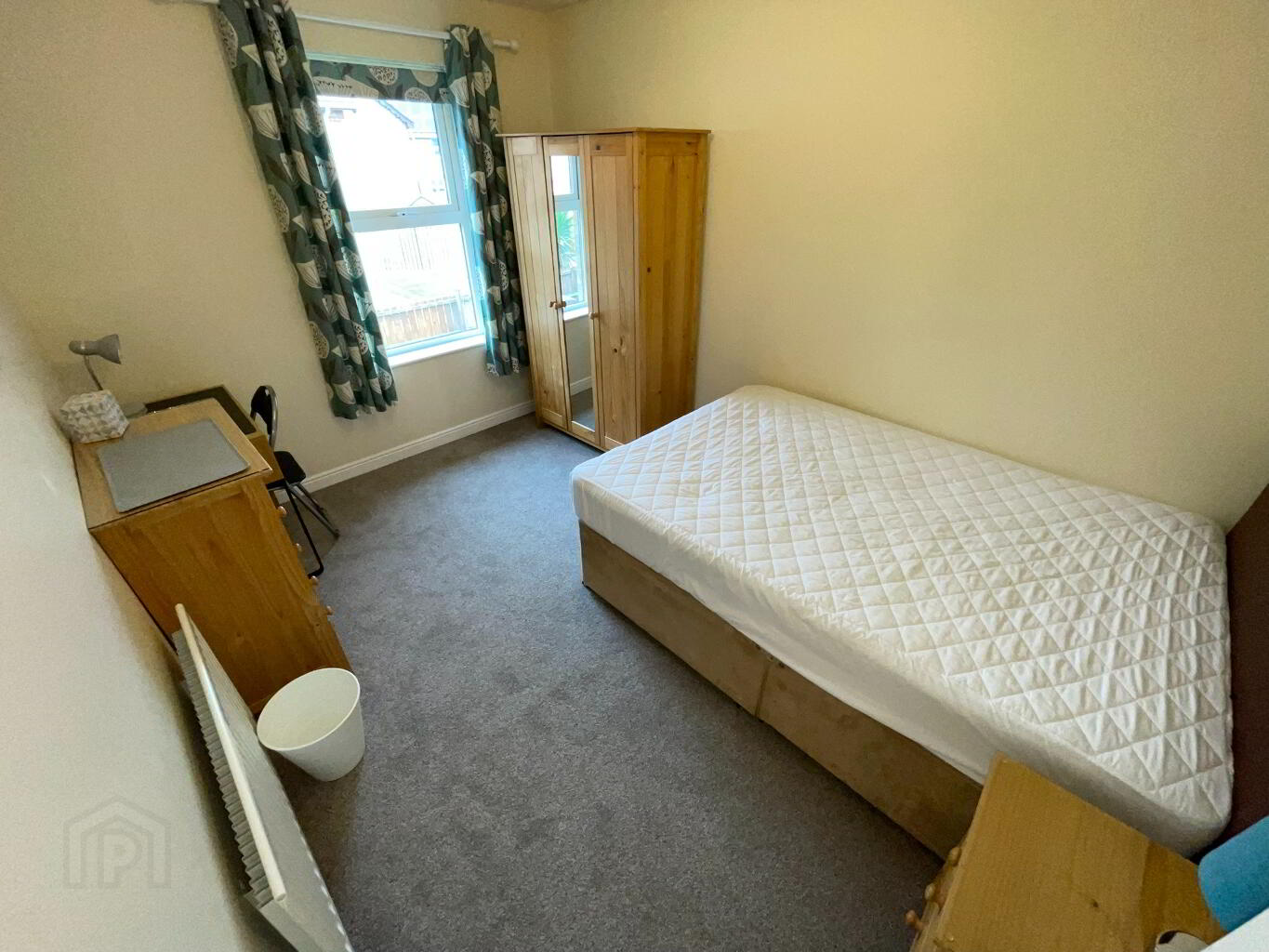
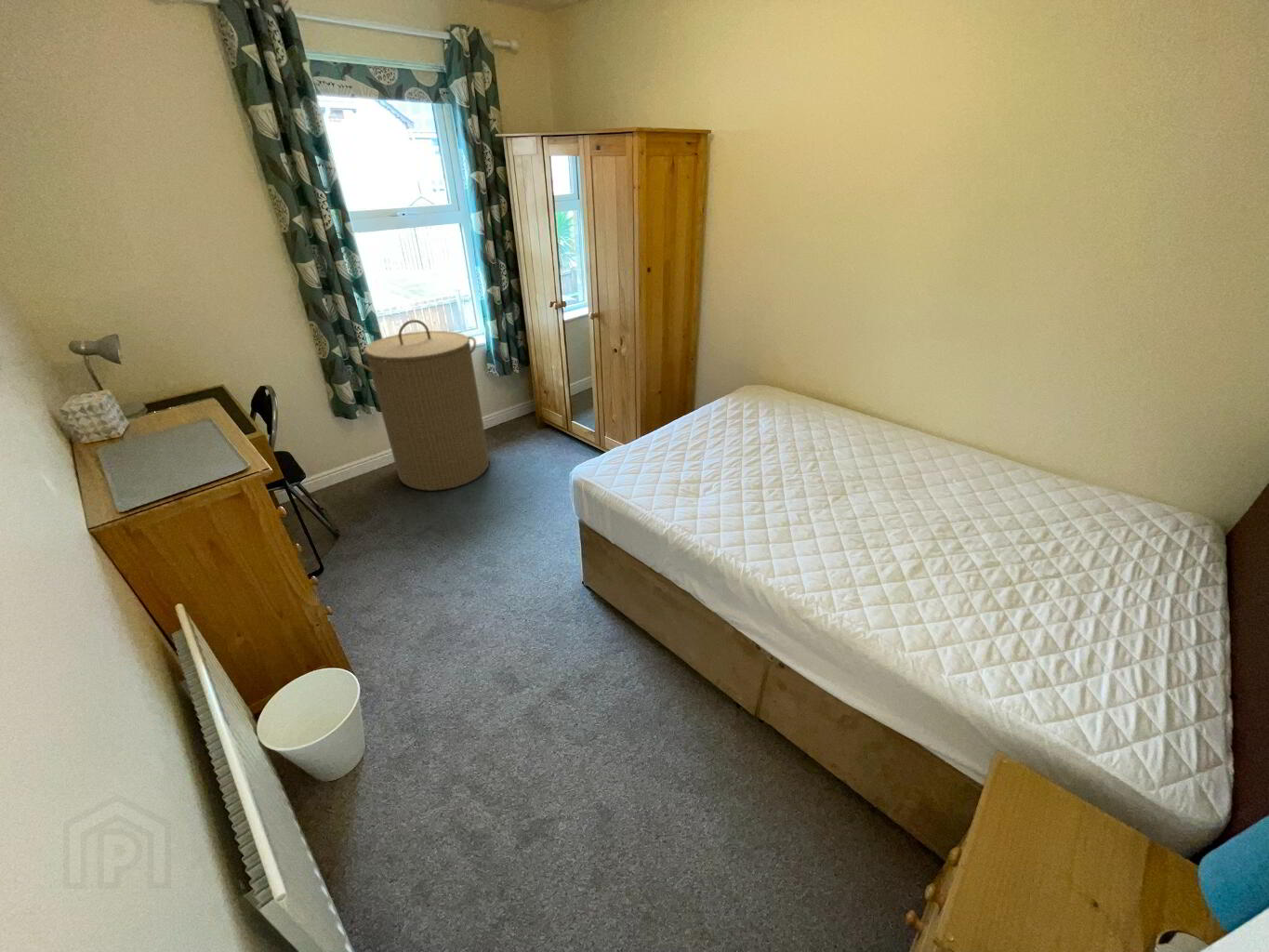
+ laundry hamper (430, 400)
